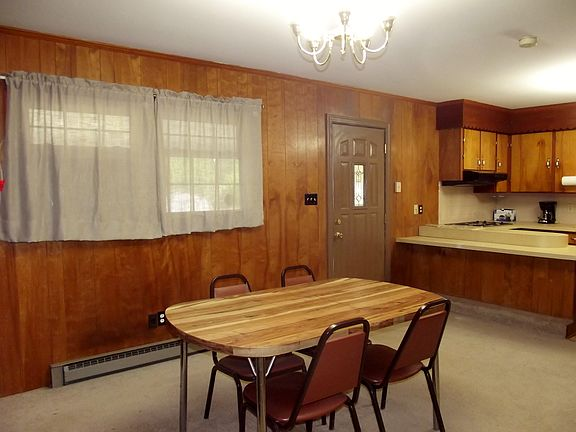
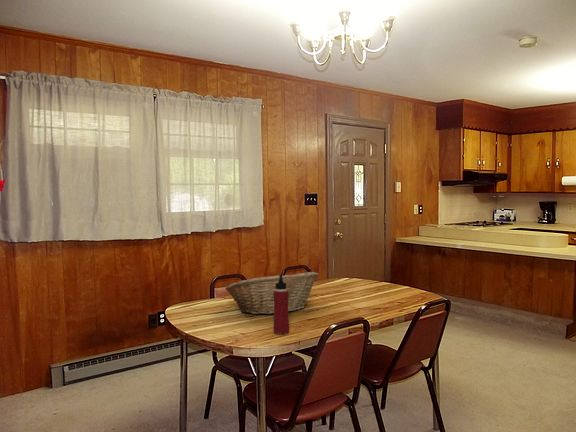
+ water bottle (281, 303)
+ fruit basket (273, 289)
